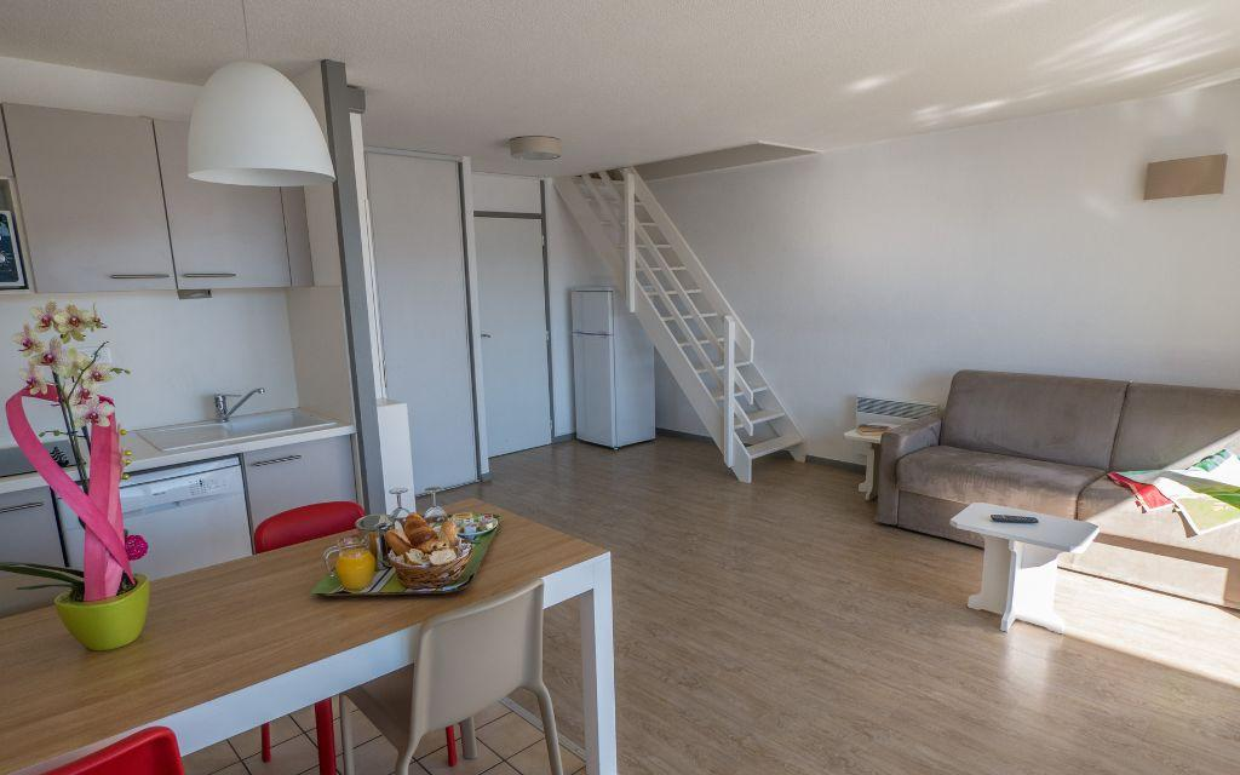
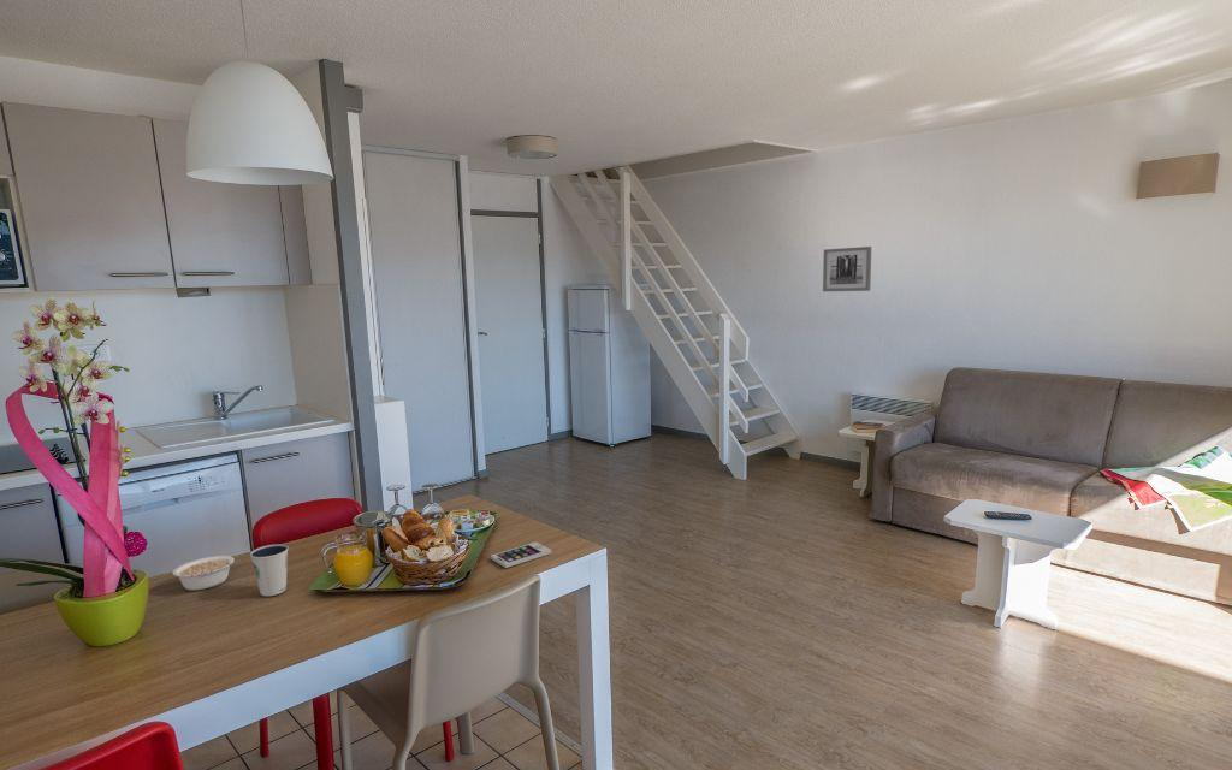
+ smartphone (521, 553)
+ legume (207, 571)
+ wall art (846, 270)
+ dixie cup (271, 570)
